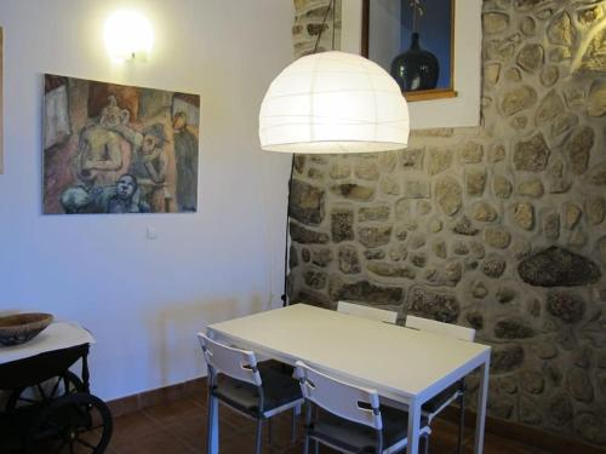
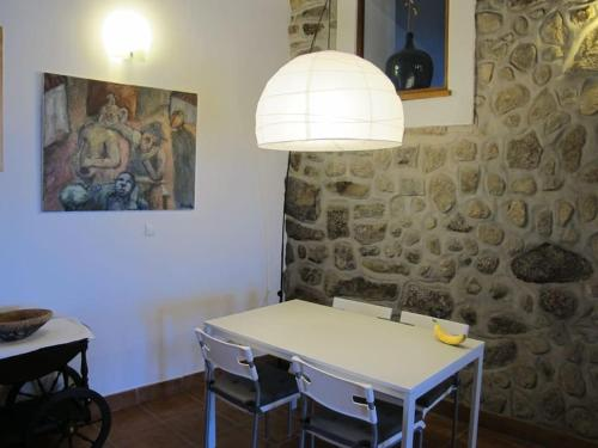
+ banana (446, 333)
